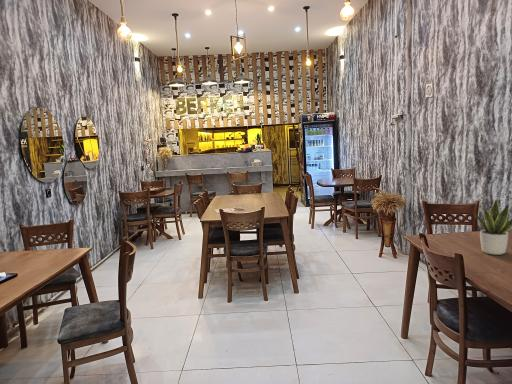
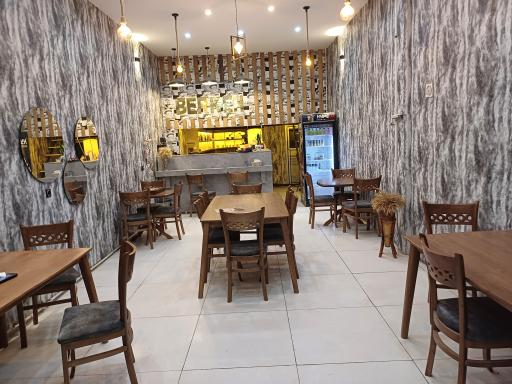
- potted plant (493, 225)
